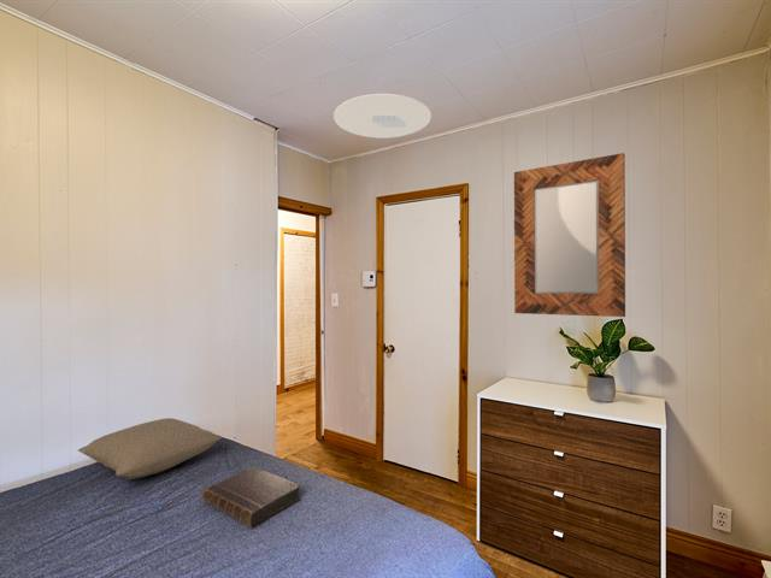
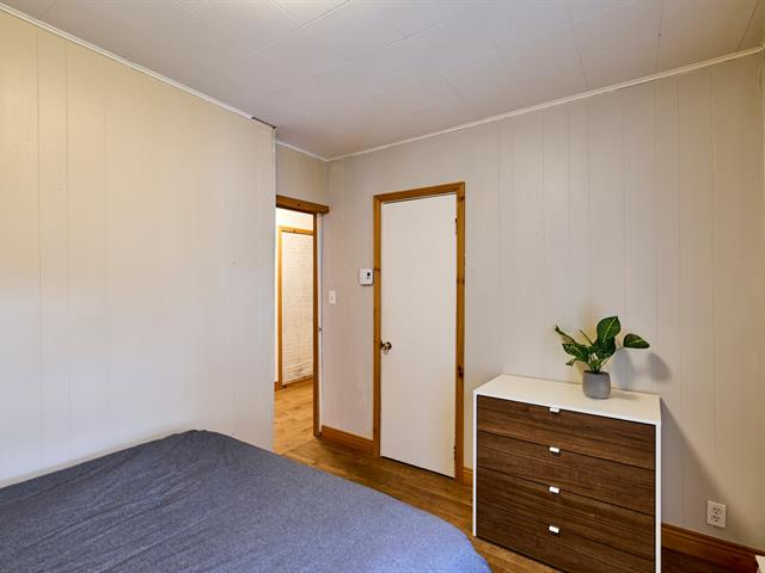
- pillow (152, 444)
- ceiling light (382, 113)
- home mirror (565, 238)
- book (252, 494)
